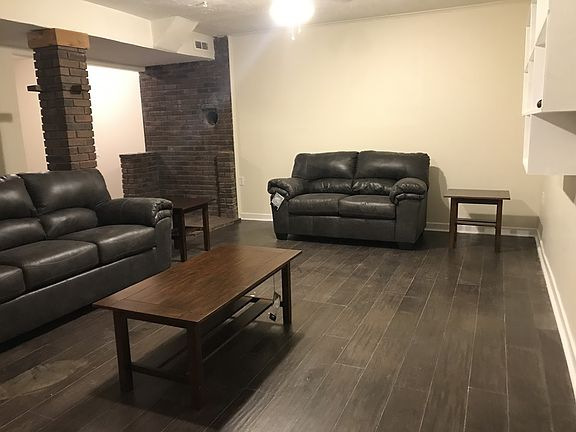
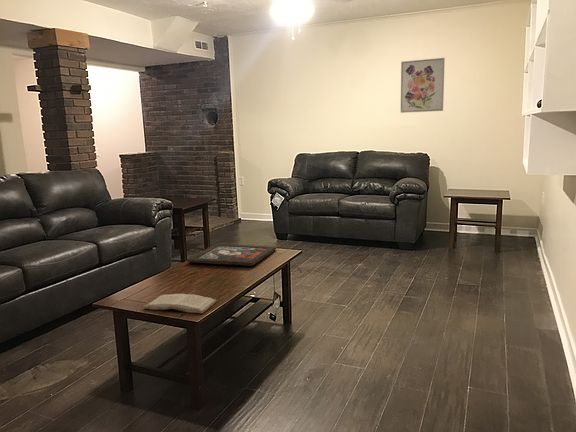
+ religious icon (232, 254)
+ wall art (422, 86)
+ book (180, 302)
